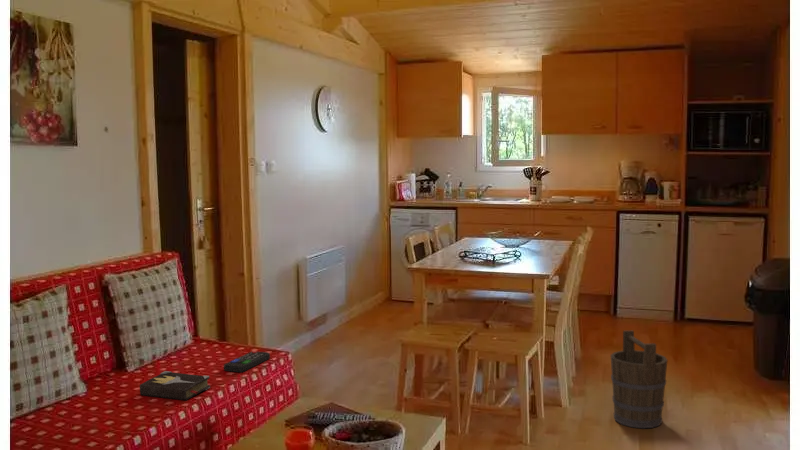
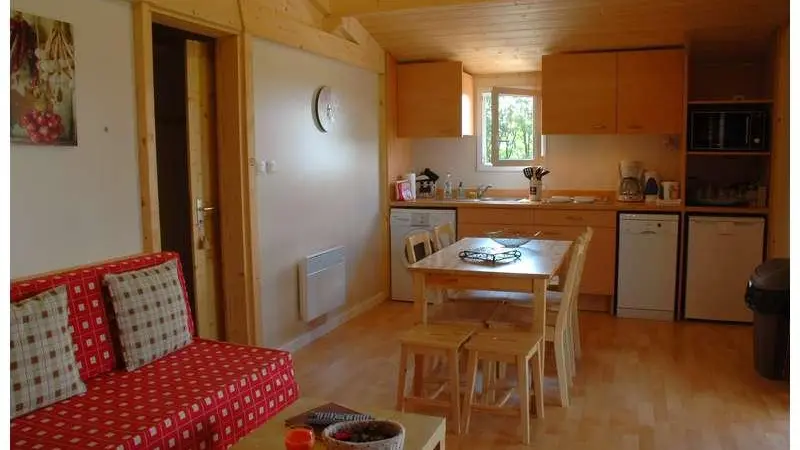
- bucket (638, 378)
- remote control (247, 360)
- hardback book (175, 384)
